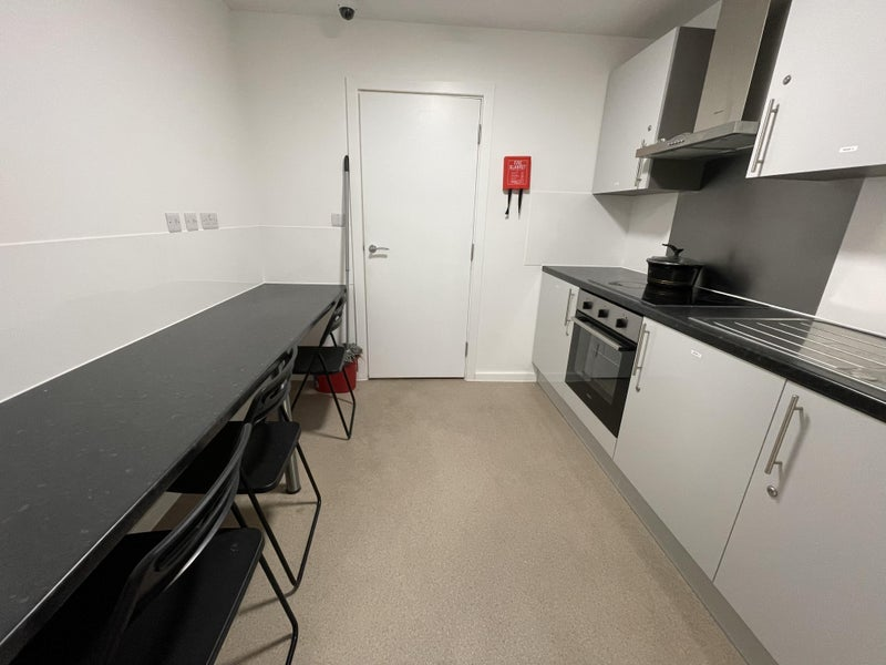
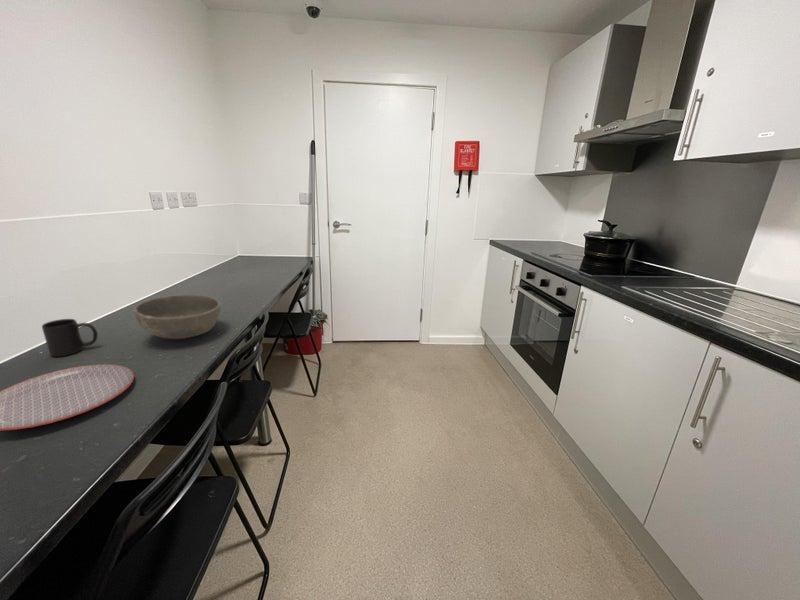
+ mug (72, 336)
+ bowl (182, 318)
+ plate (63, 395)
